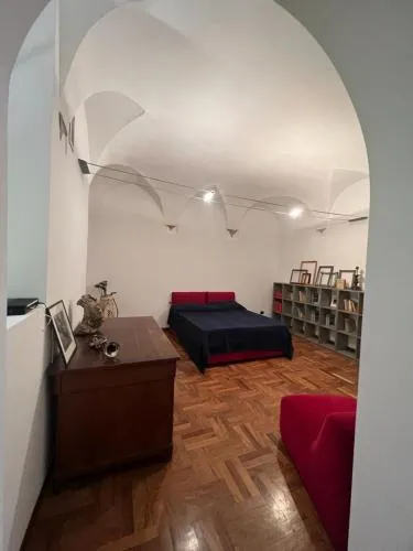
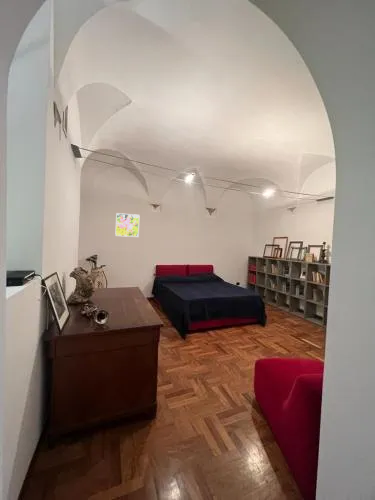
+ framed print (127, 225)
